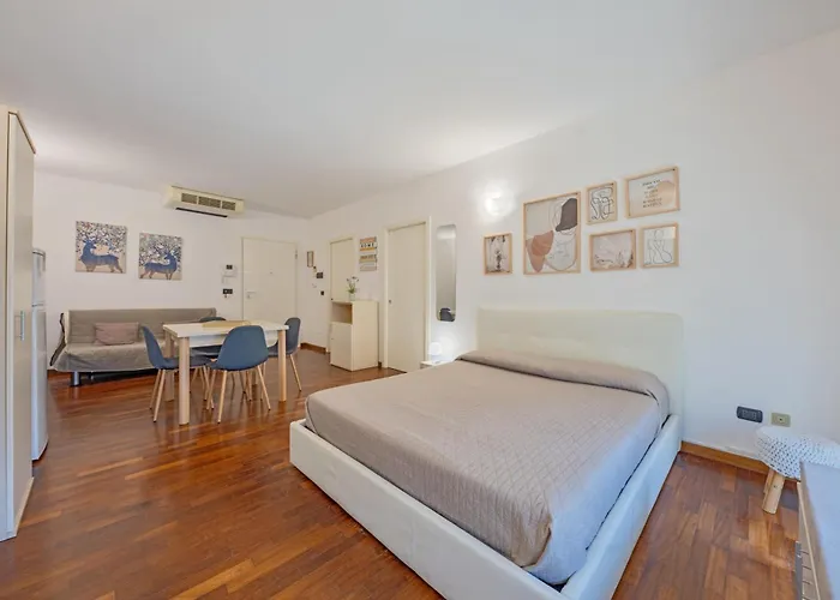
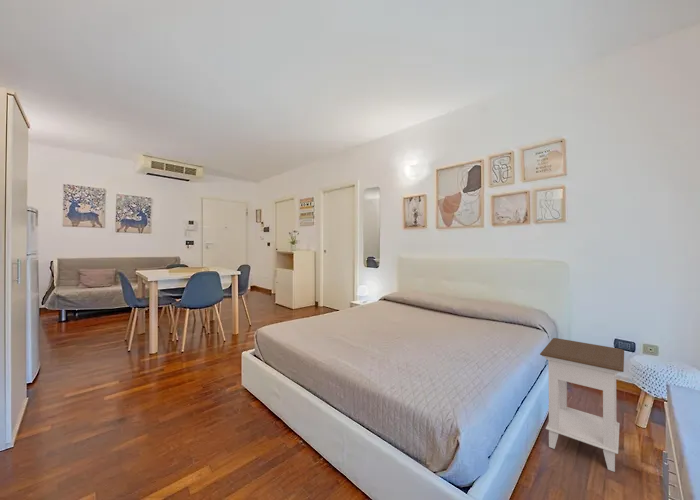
+ nightstand (587, 386)
